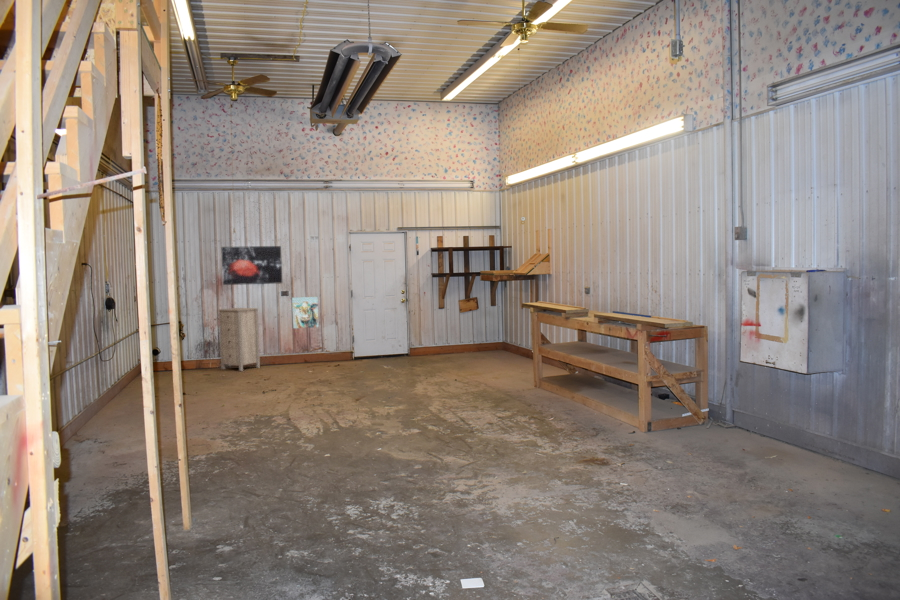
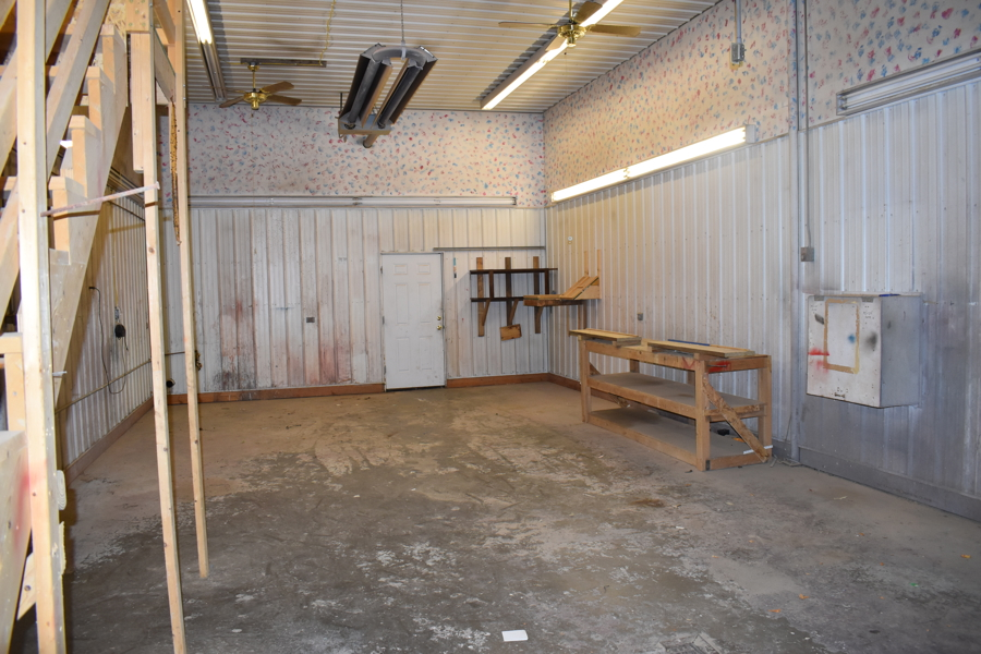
- wall art (305, 312)
- storage cabinet (239, 338)
- wall art (252, 265)
